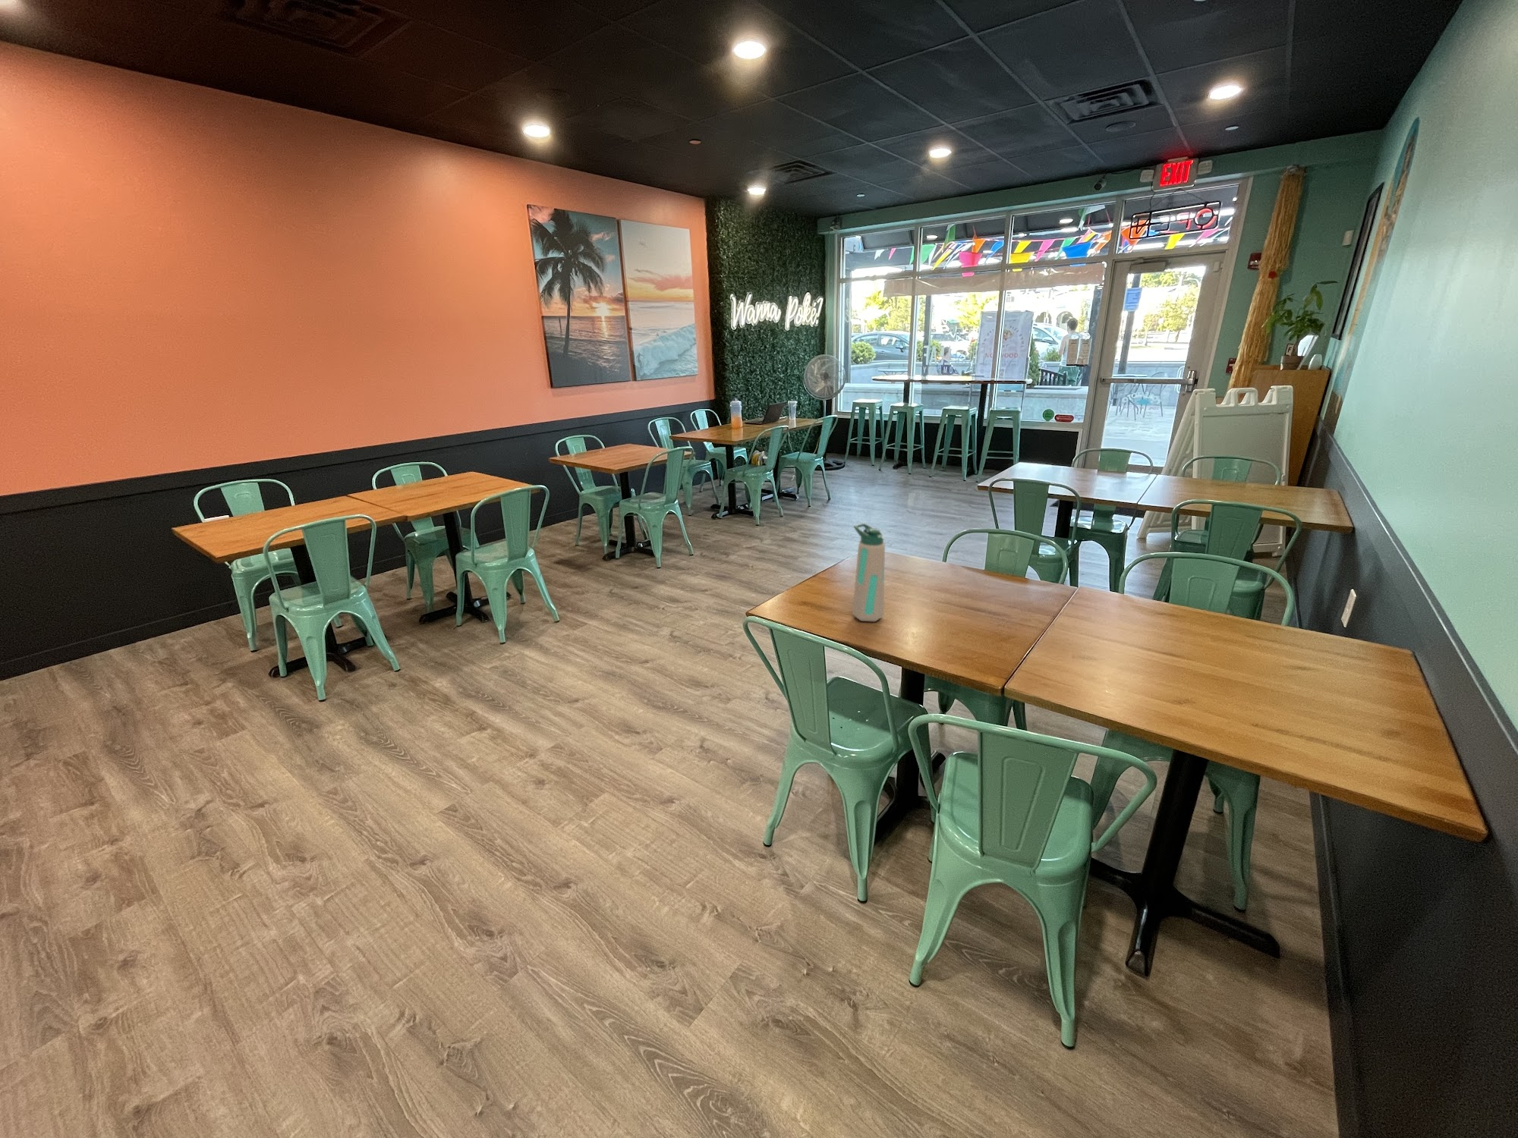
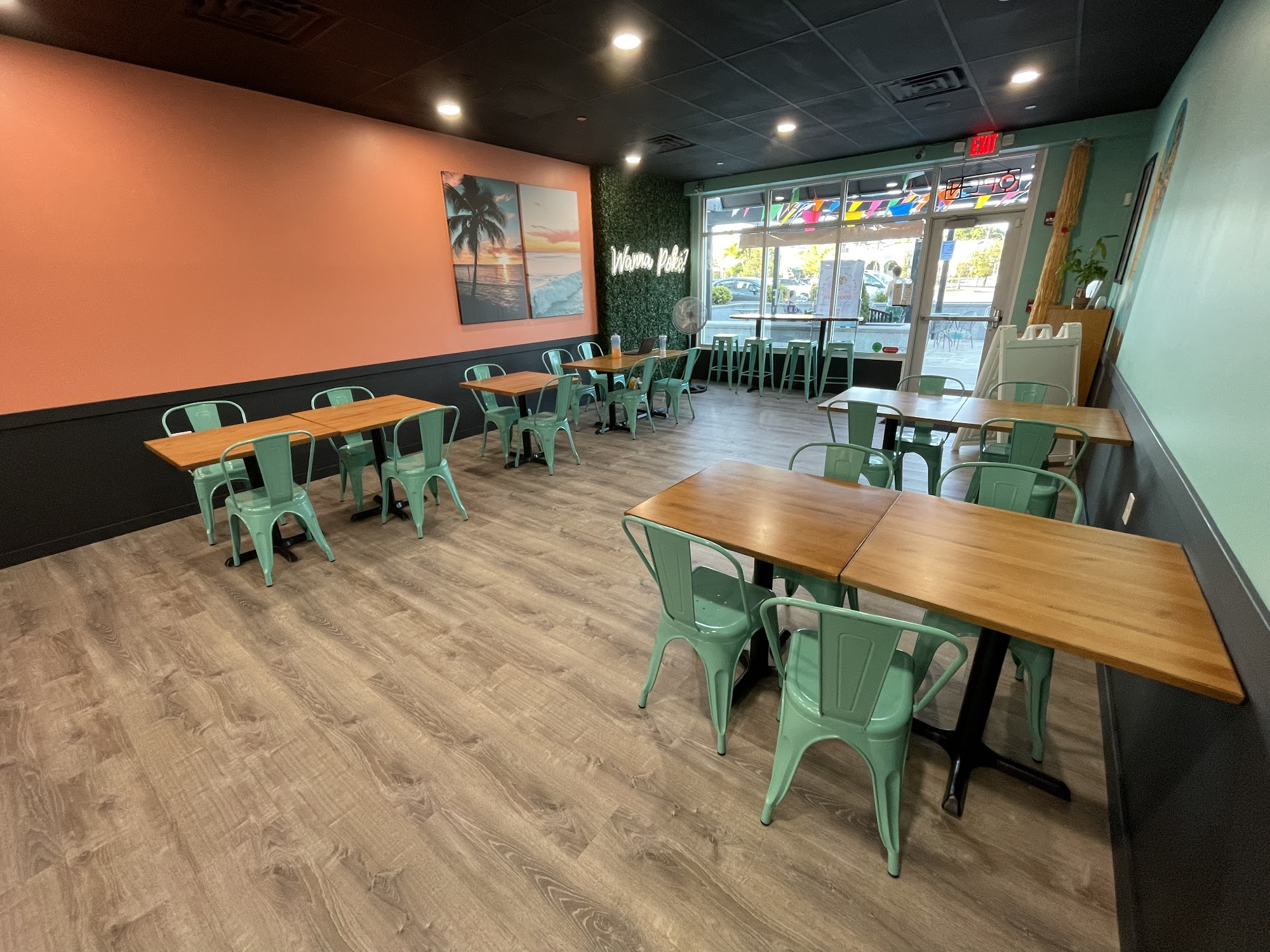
- water bottle (868, 573)
